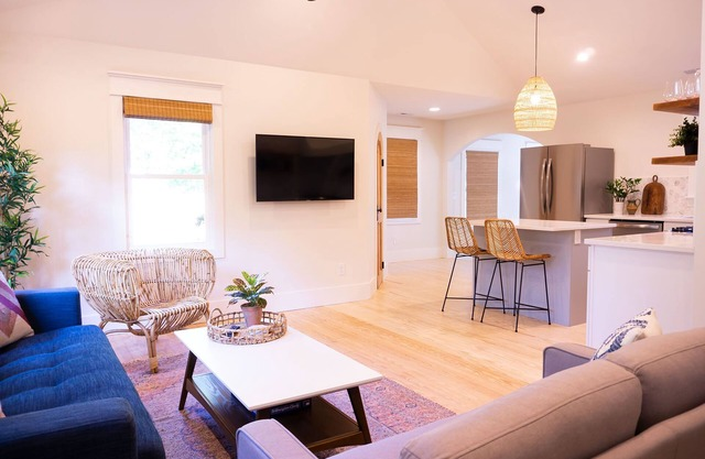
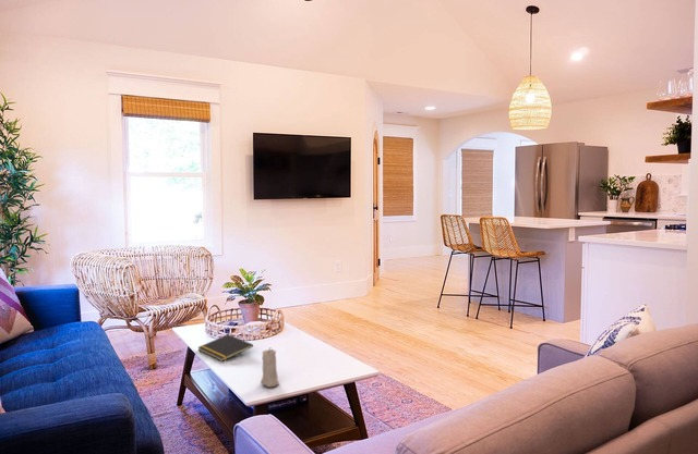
+ candle (269, 366)
+ notepad (225, 346)
